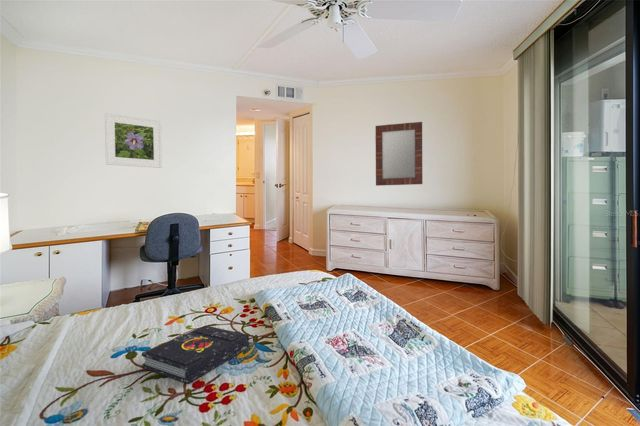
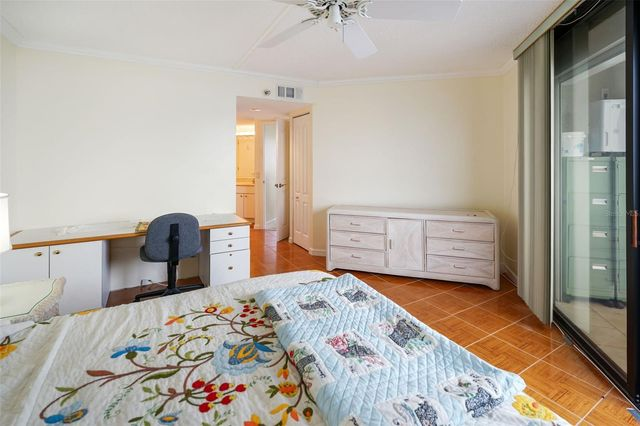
- book (198, 349)
- home mirror (398, 154)
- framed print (134, 141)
